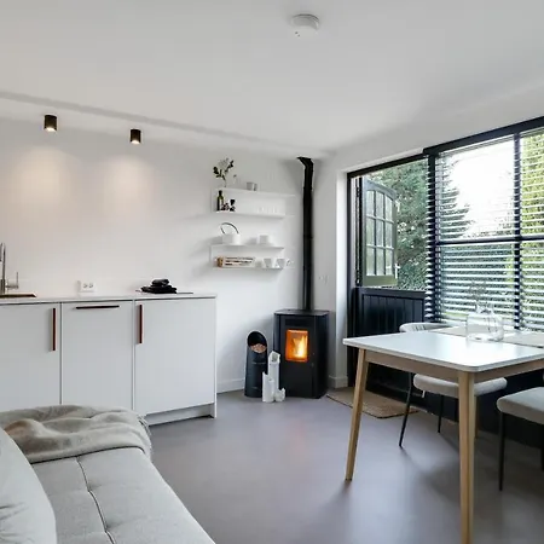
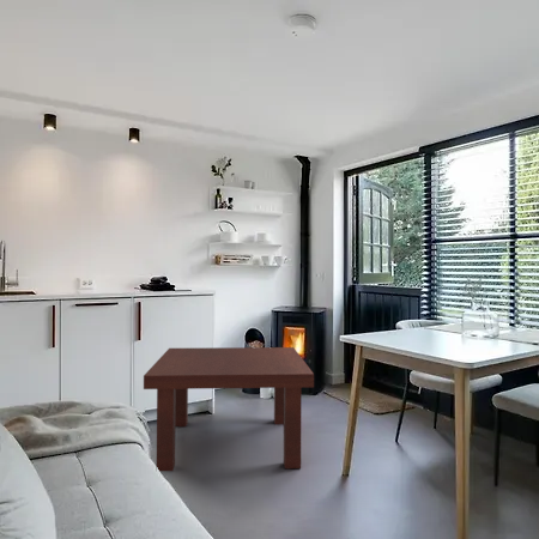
+ coffee table (230, 387)
